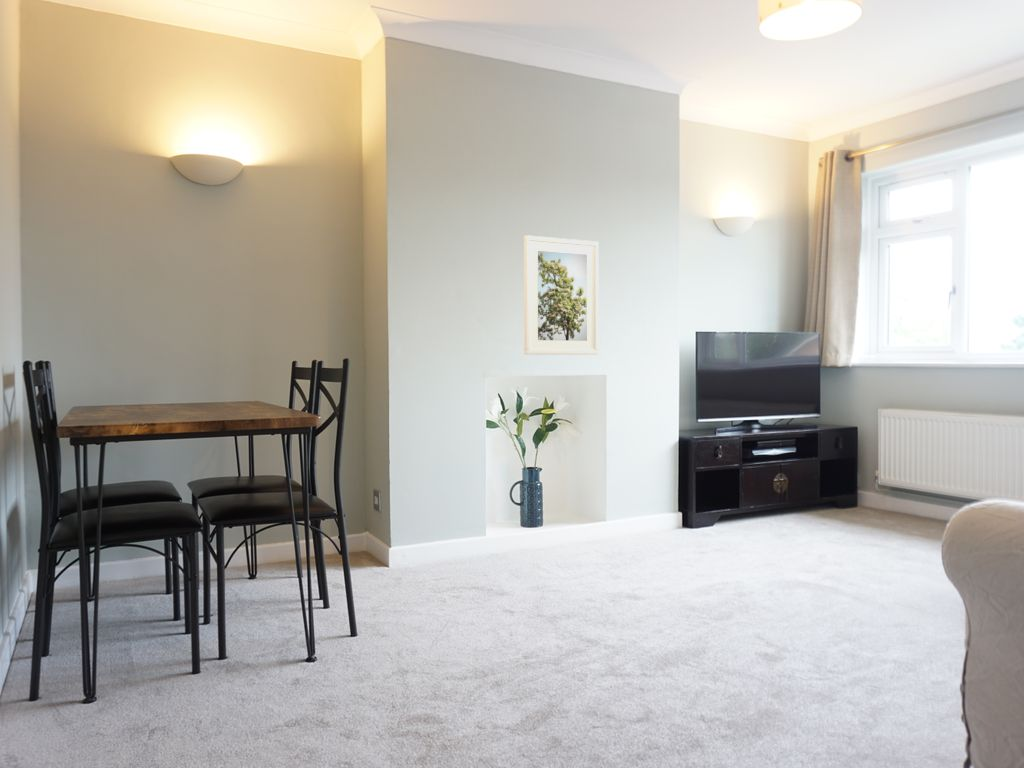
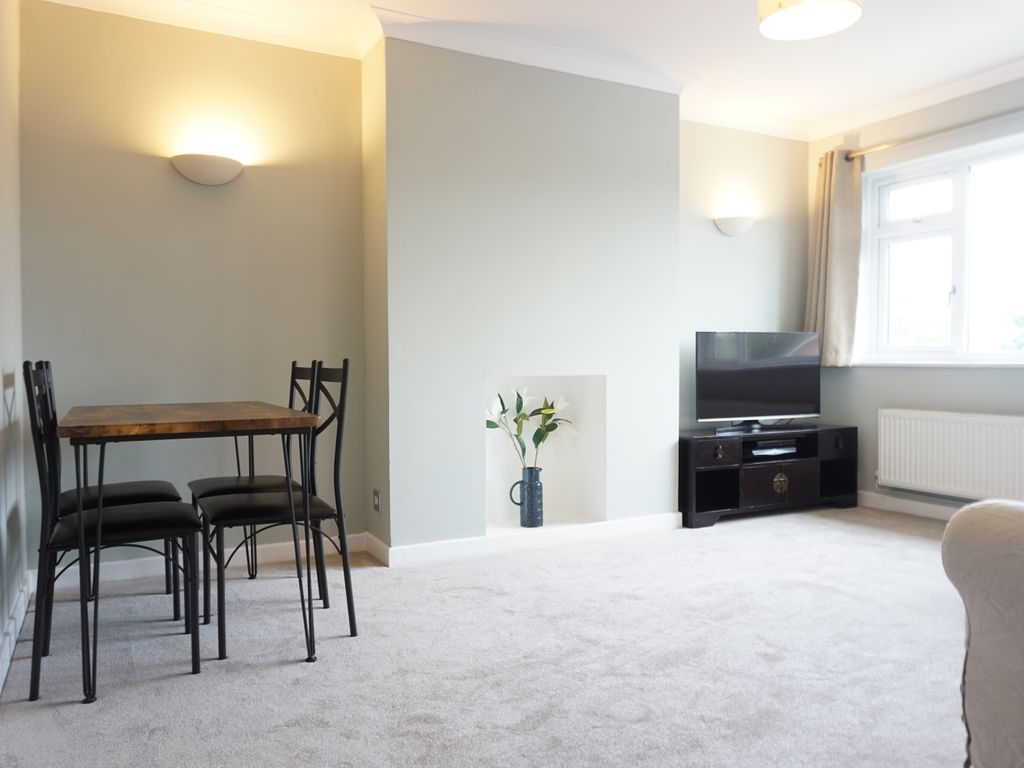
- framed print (562, 296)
